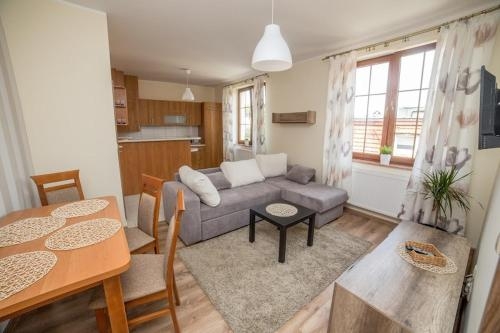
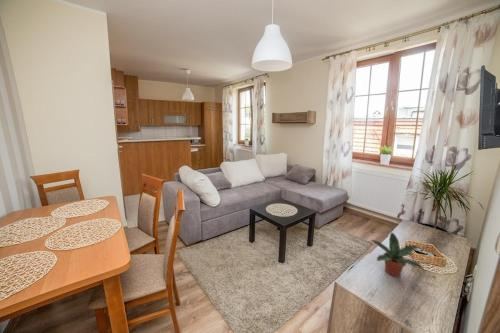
+ potted plant (394, 255)
